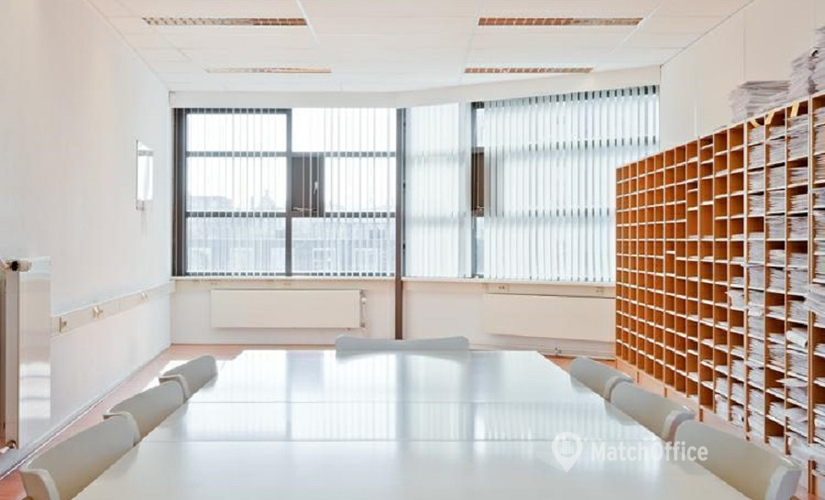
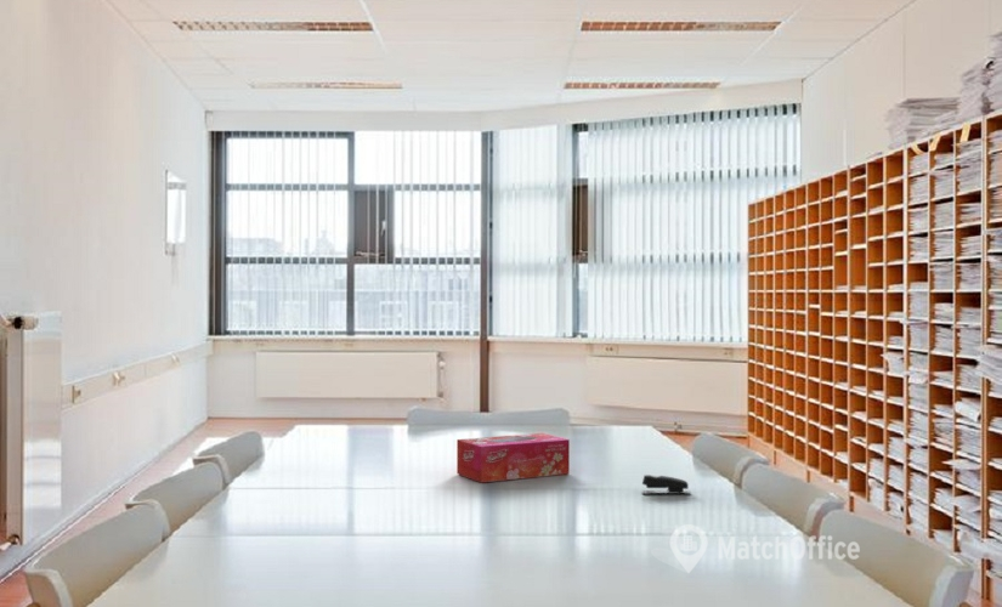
+ stapler (666, 483)
+ tissue box (513, 456)
